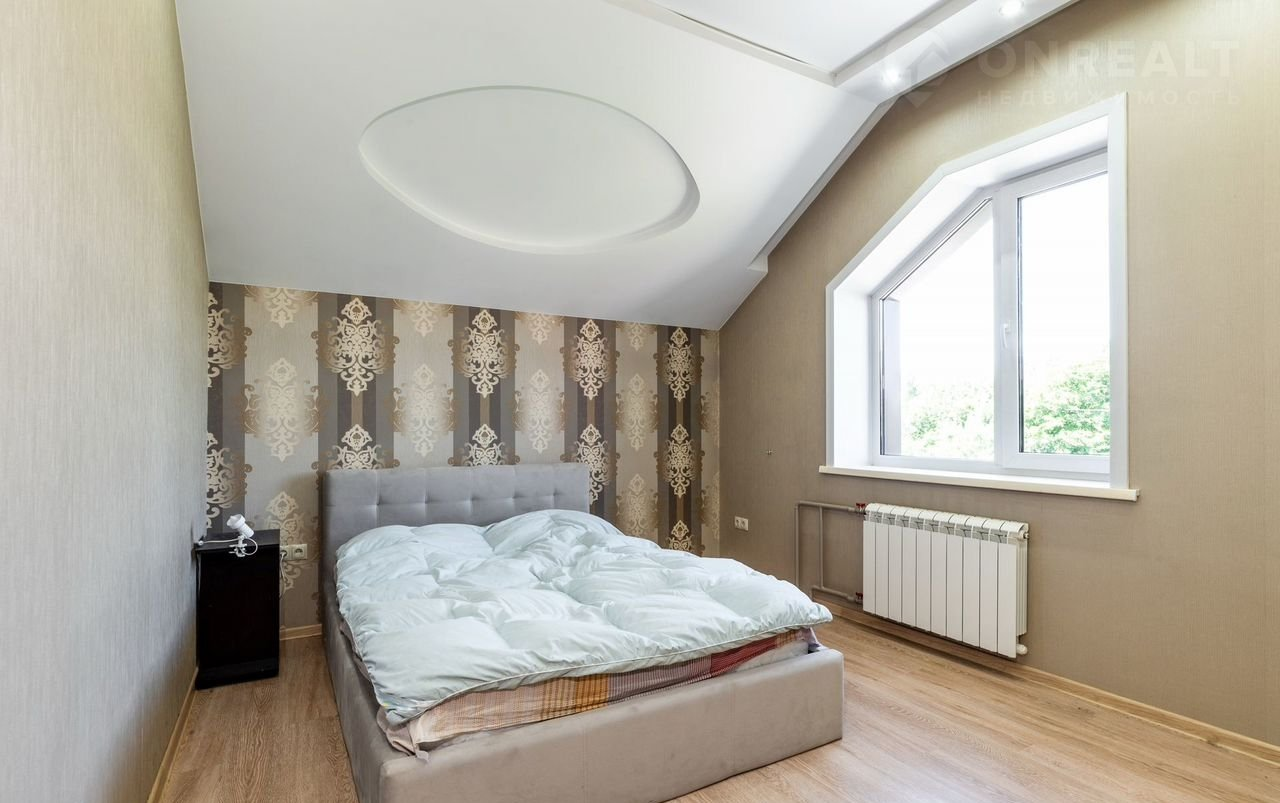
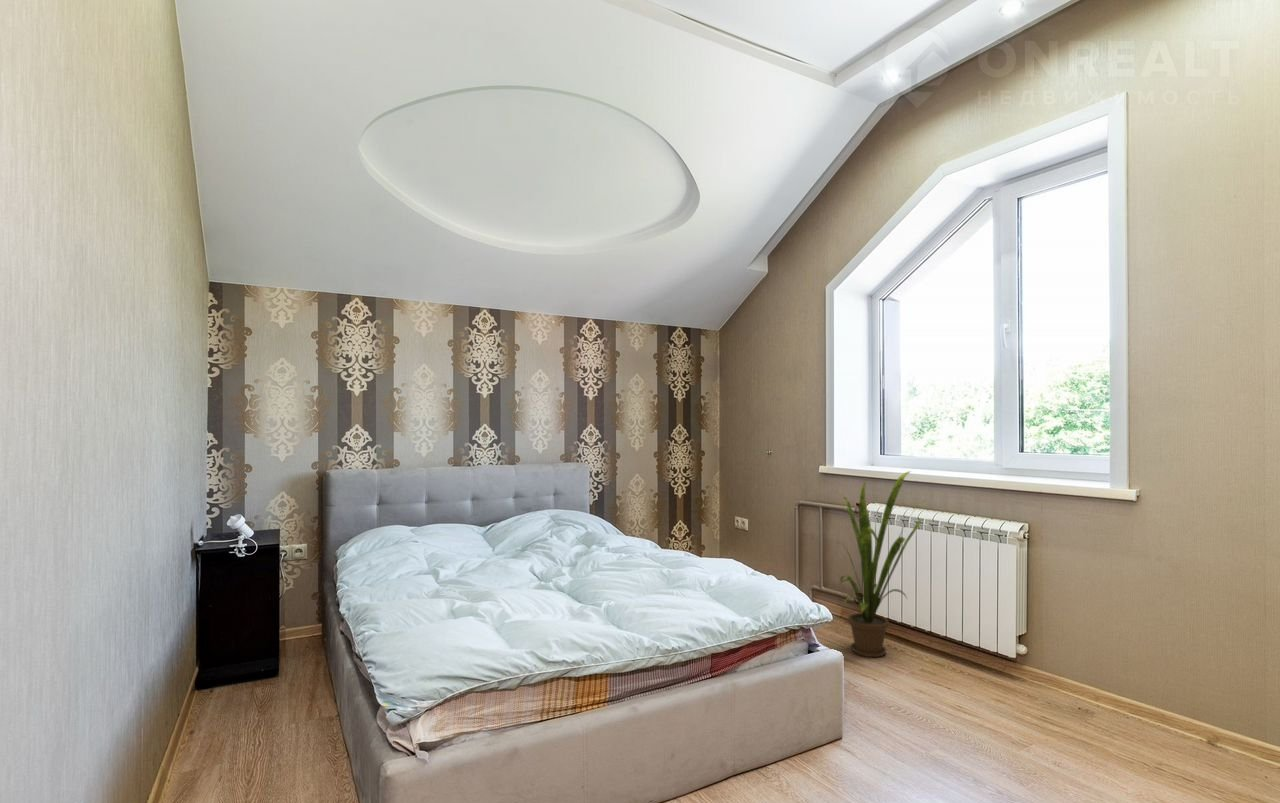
+ house plant (871, 561)
